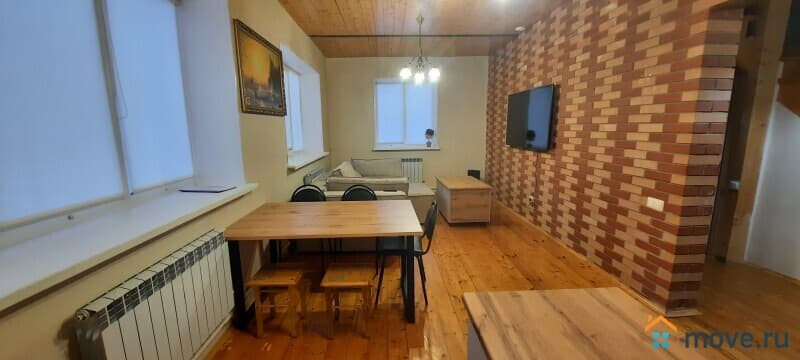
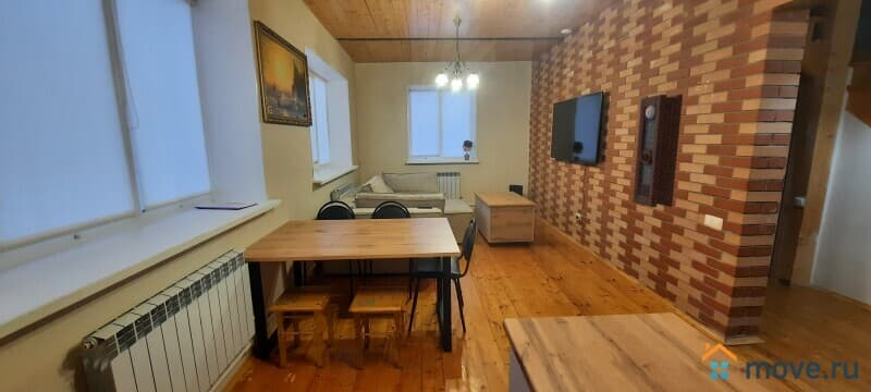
+ pendulum clock (651, 151)
